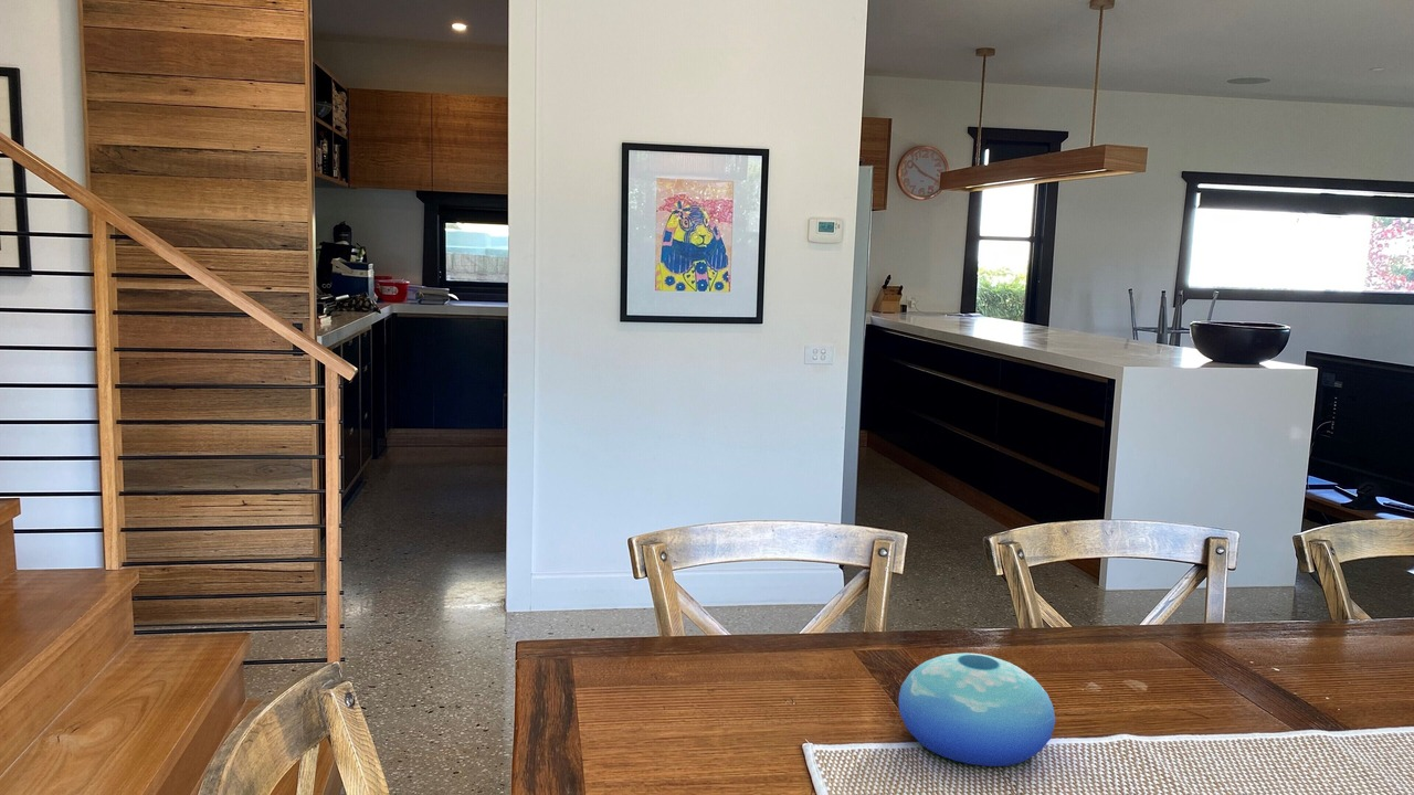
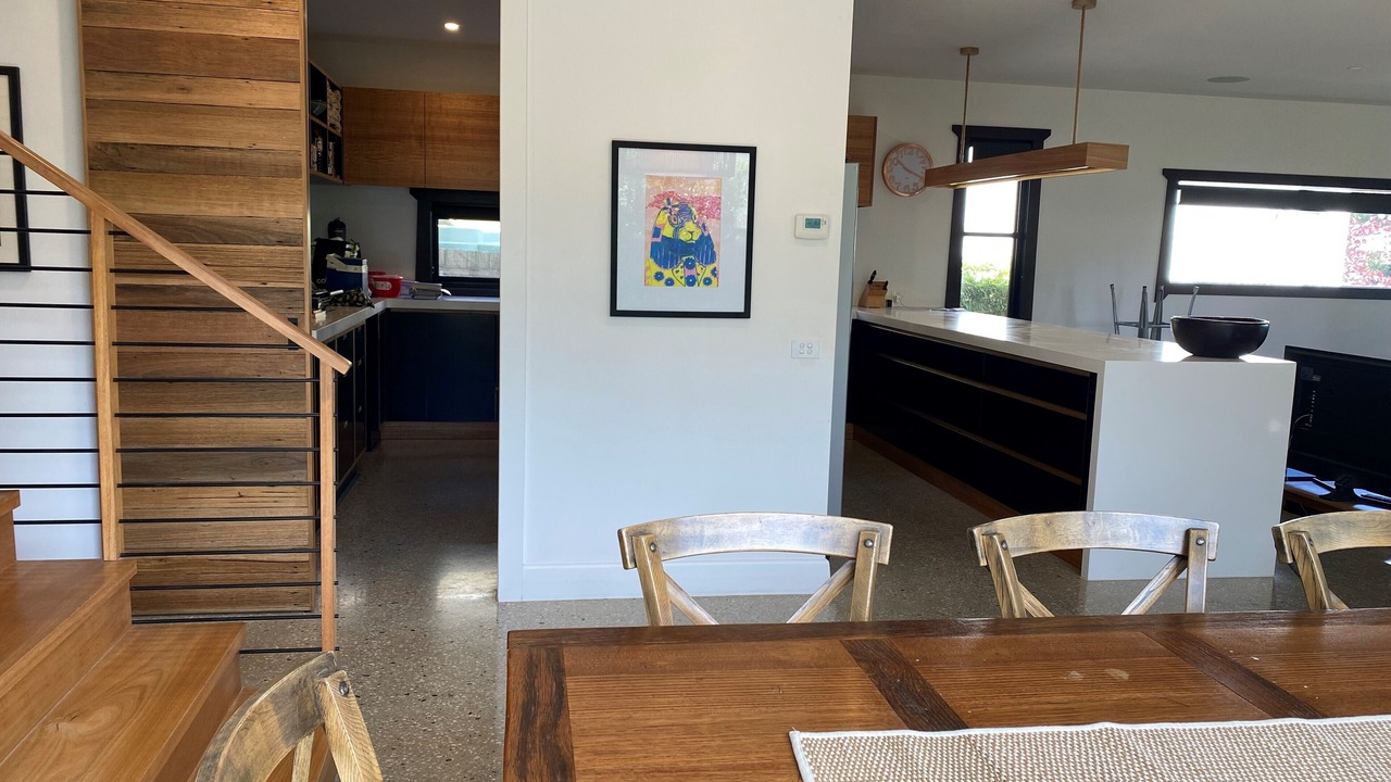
- bowl (975, 700)
